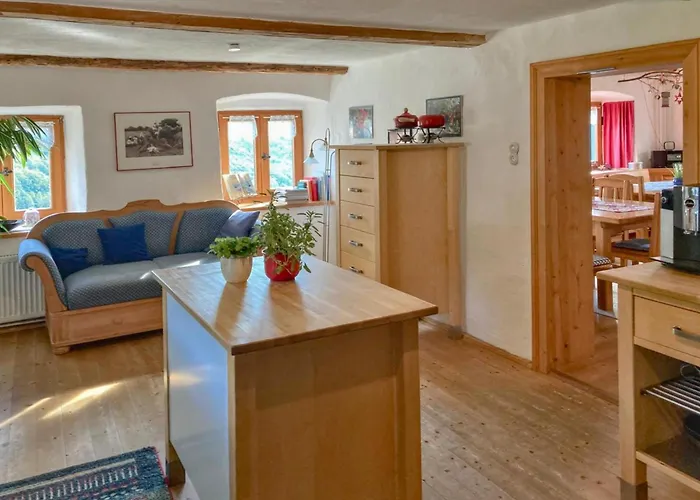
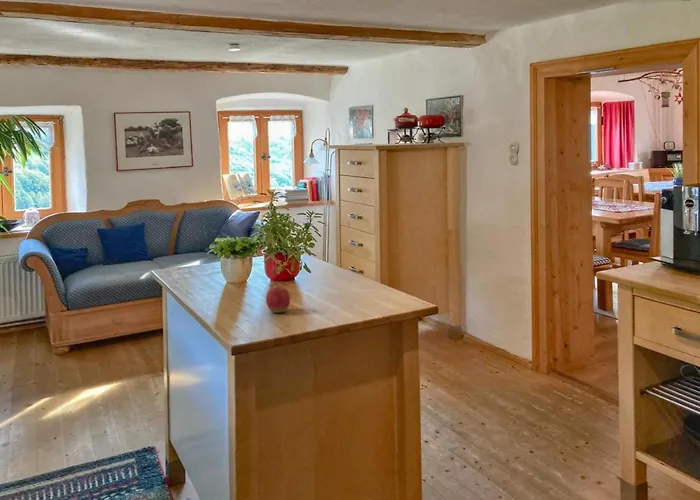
+ apple (277, 296)
